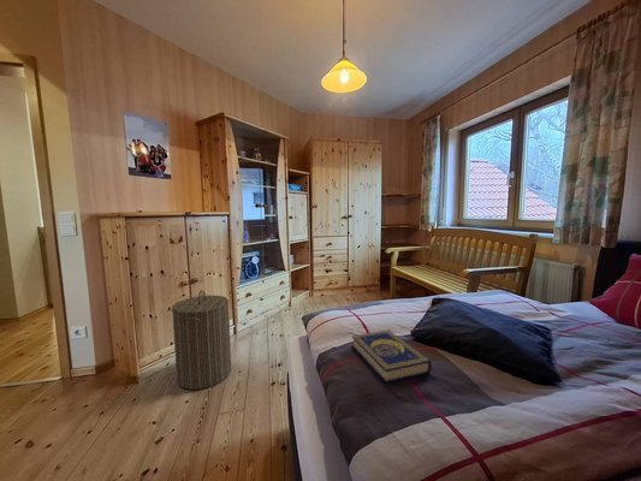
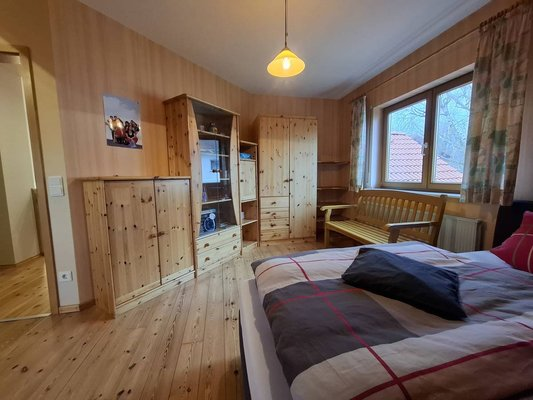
- book (386, 351)
- laundry hamper (202, 333)
